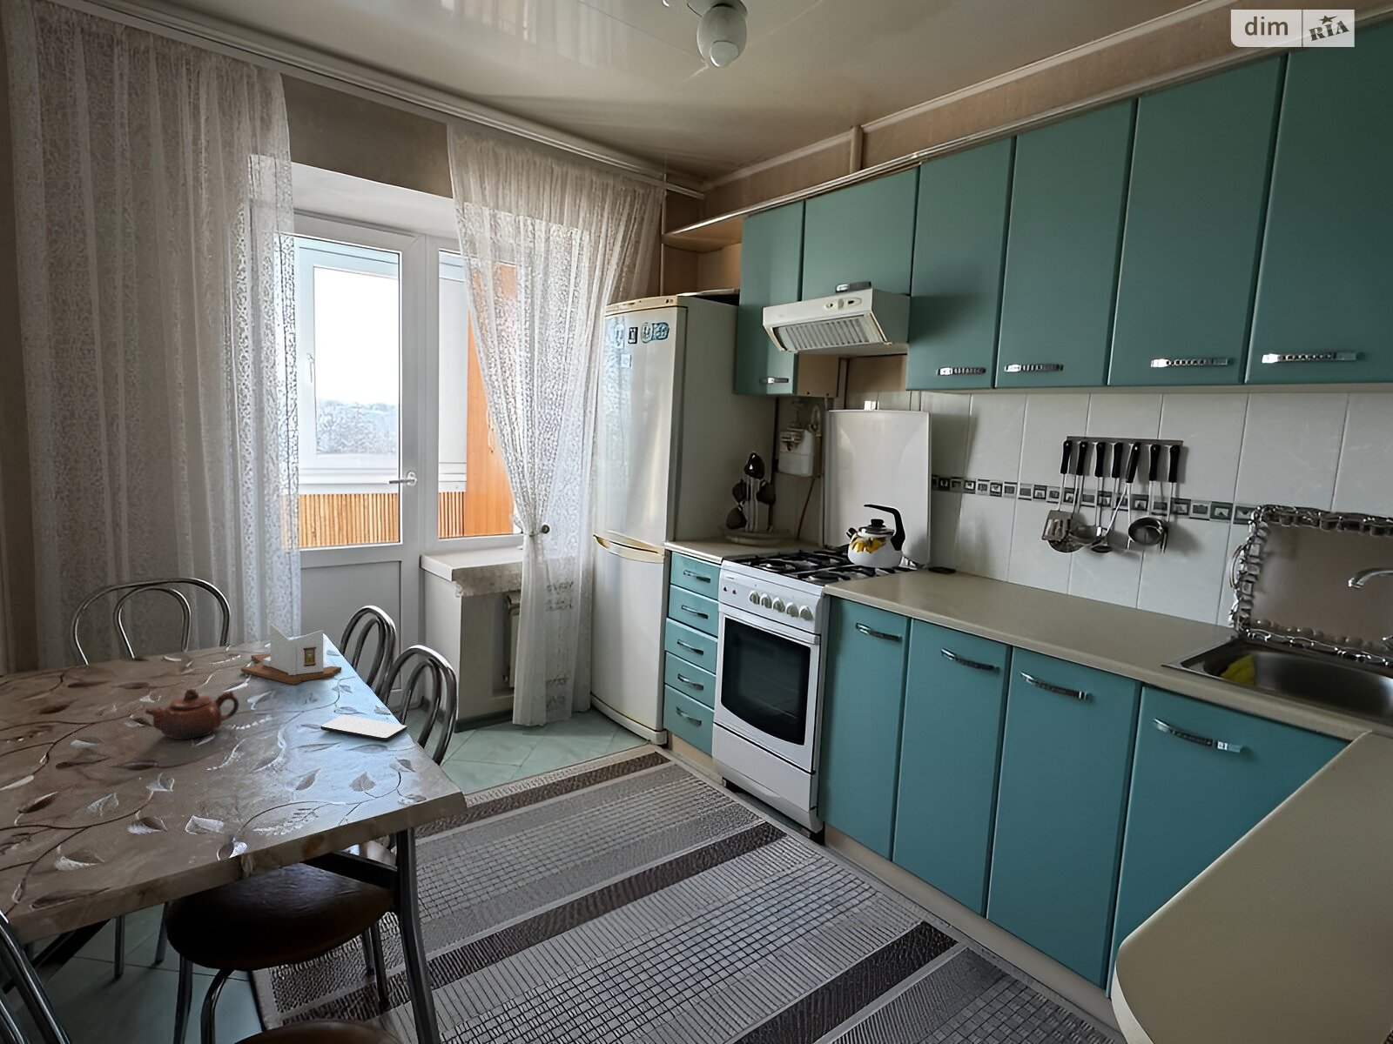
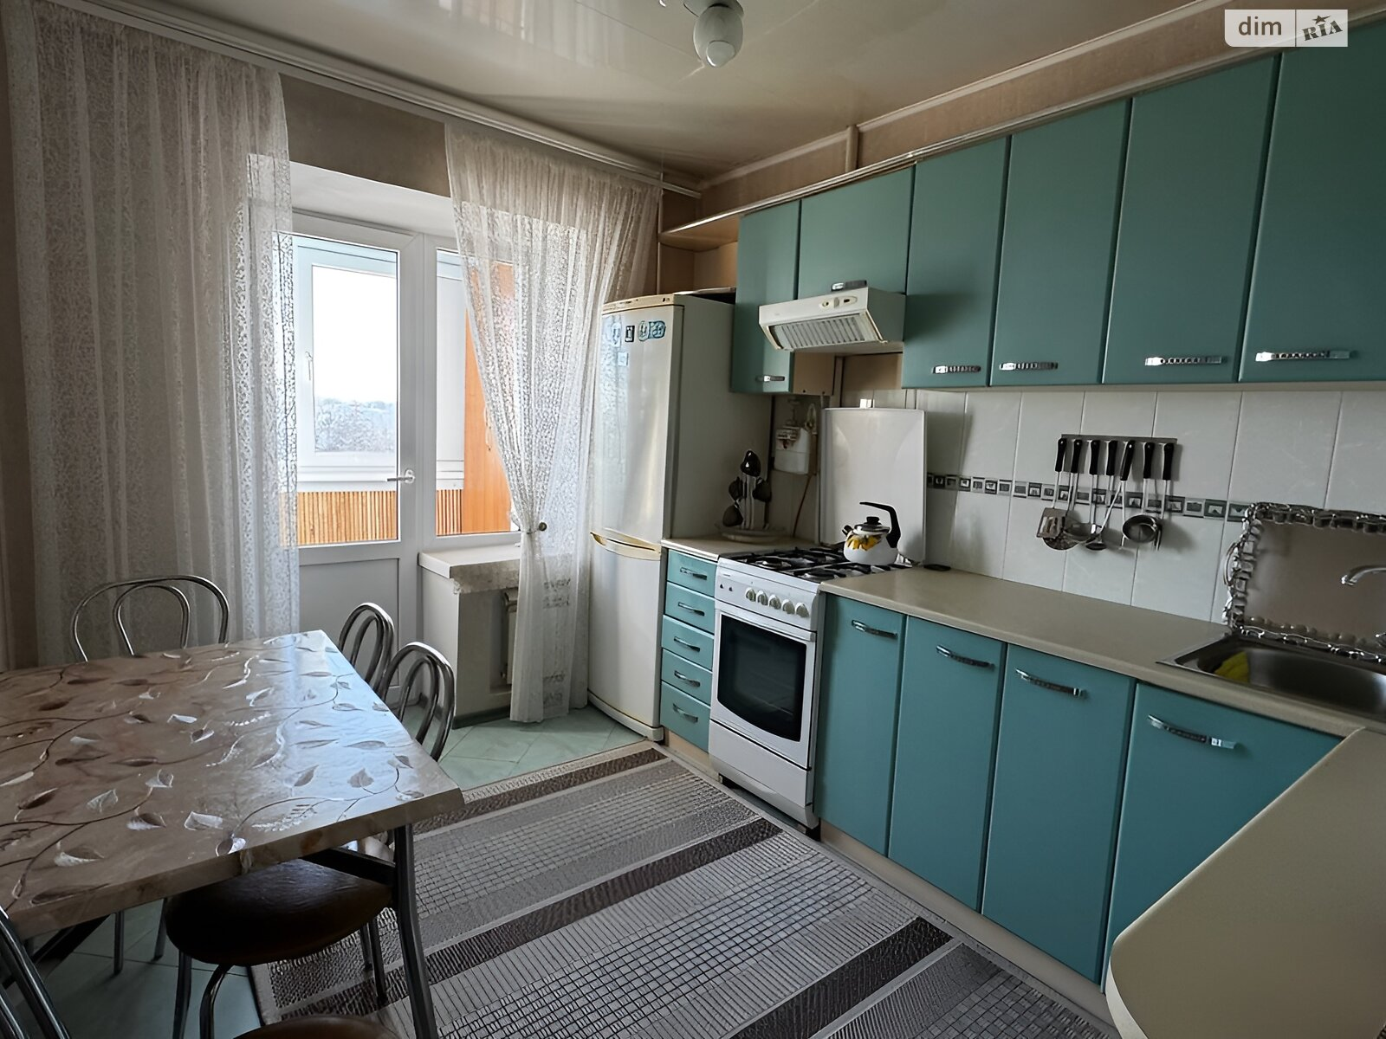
- smartphone (364, 727)
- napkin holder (291, 645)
- teapot (193, 710)
